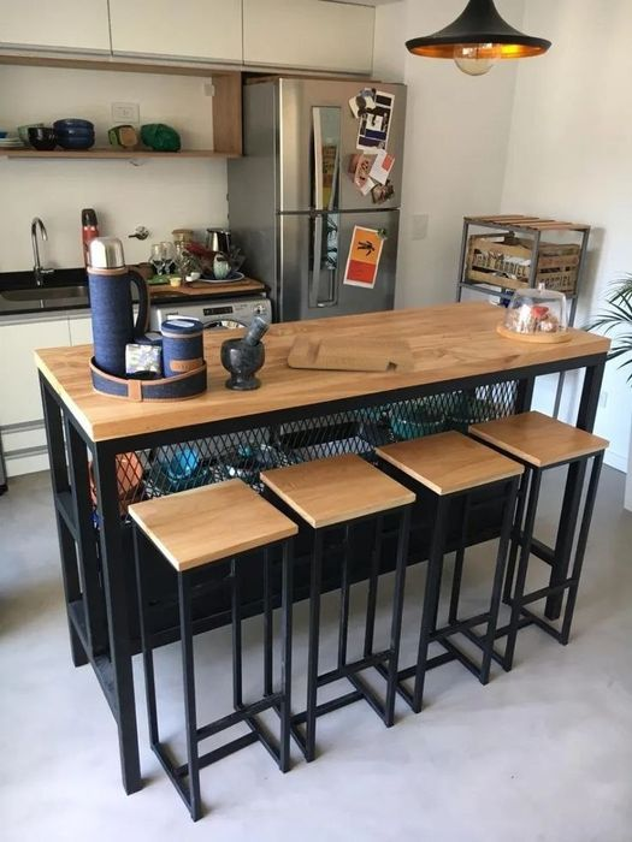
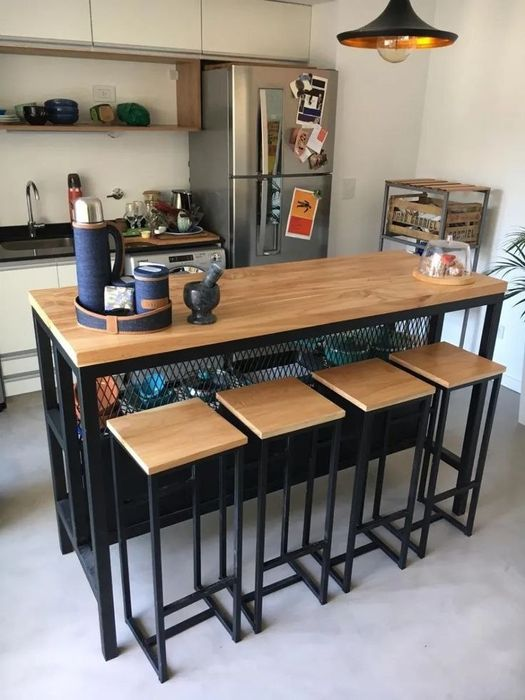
- cutting board (350, 352)
